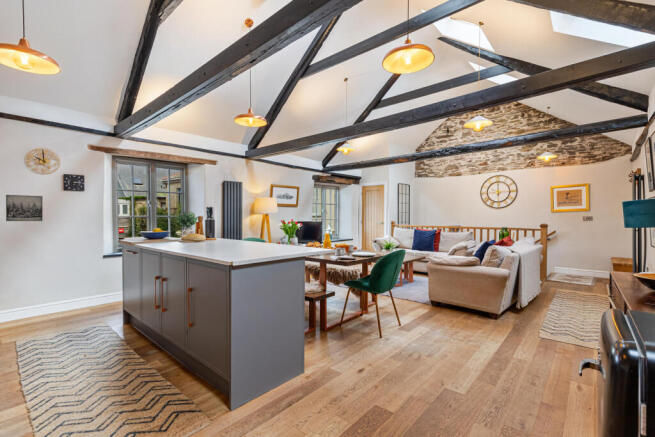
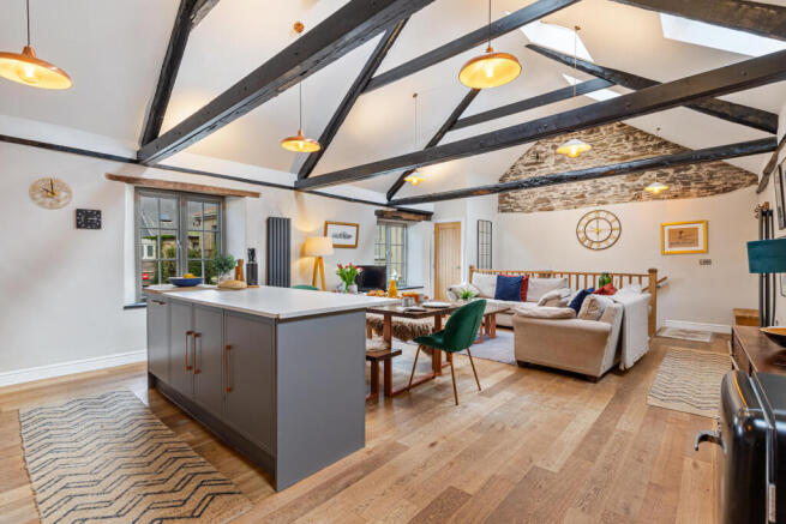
- wall art (24, 208)
